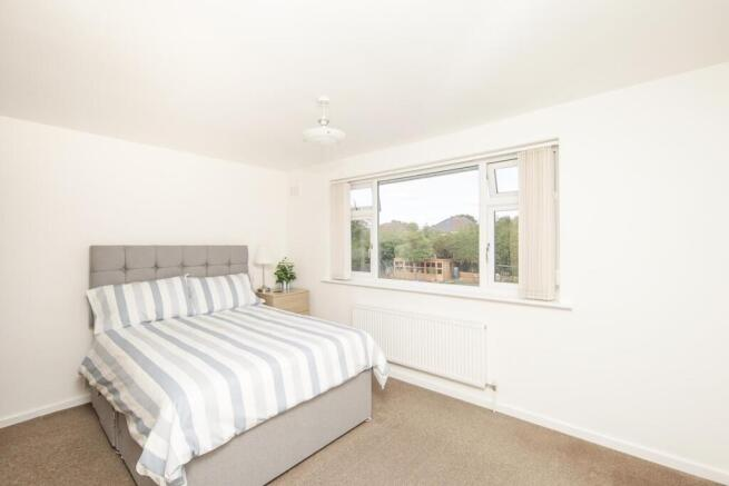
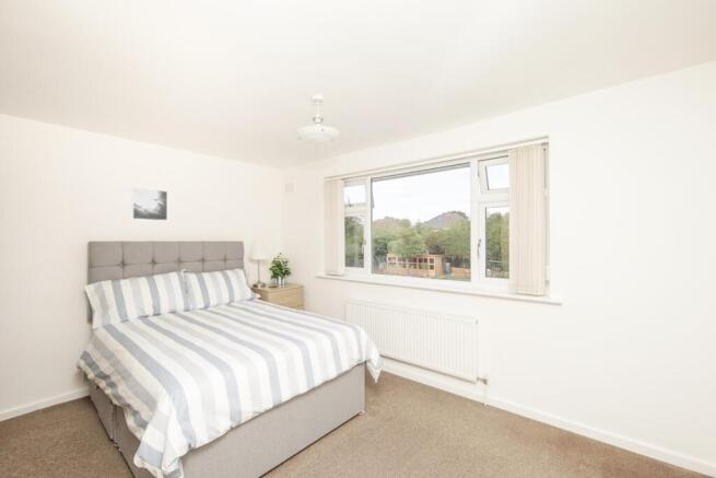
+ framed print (150, 205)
